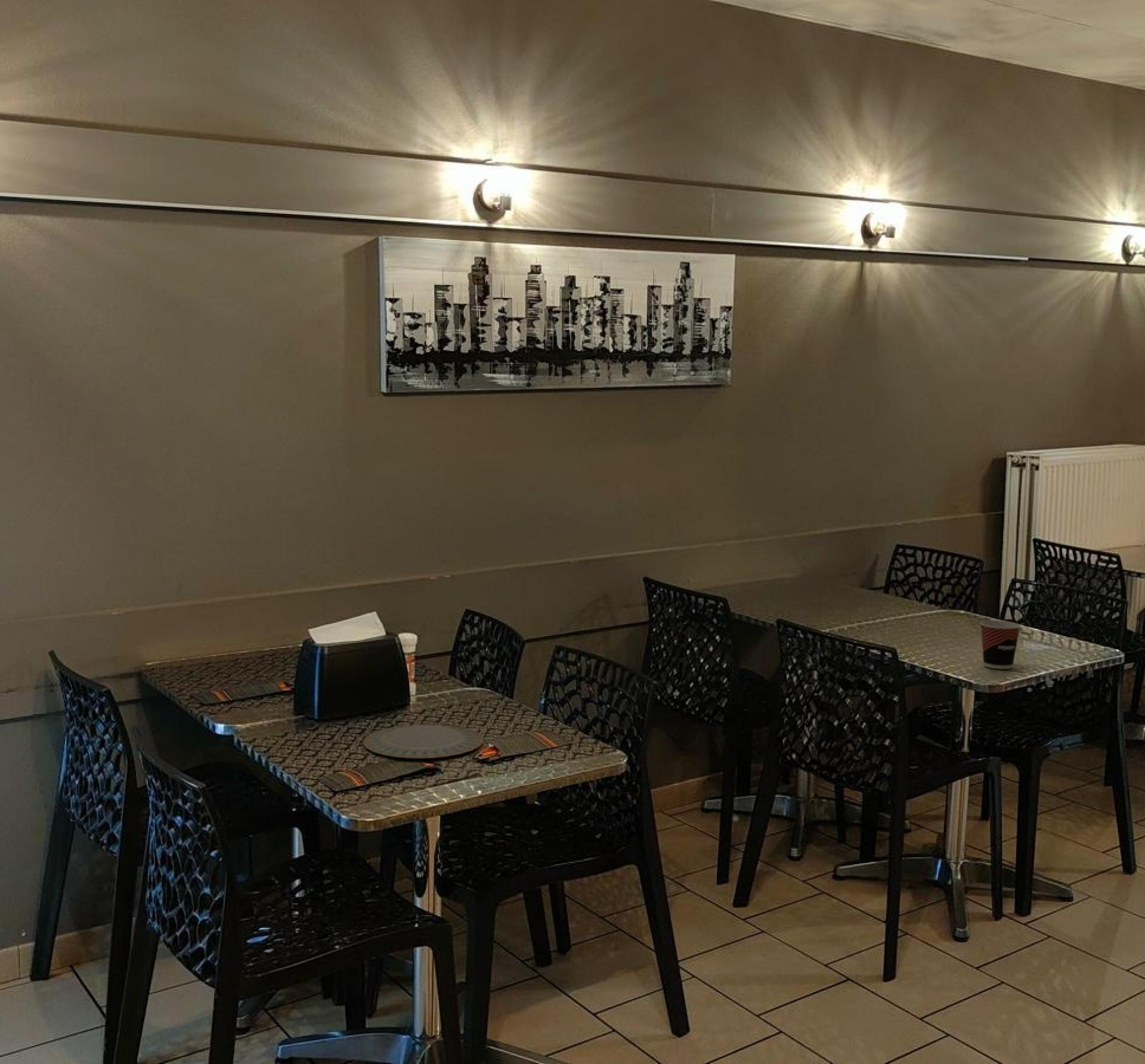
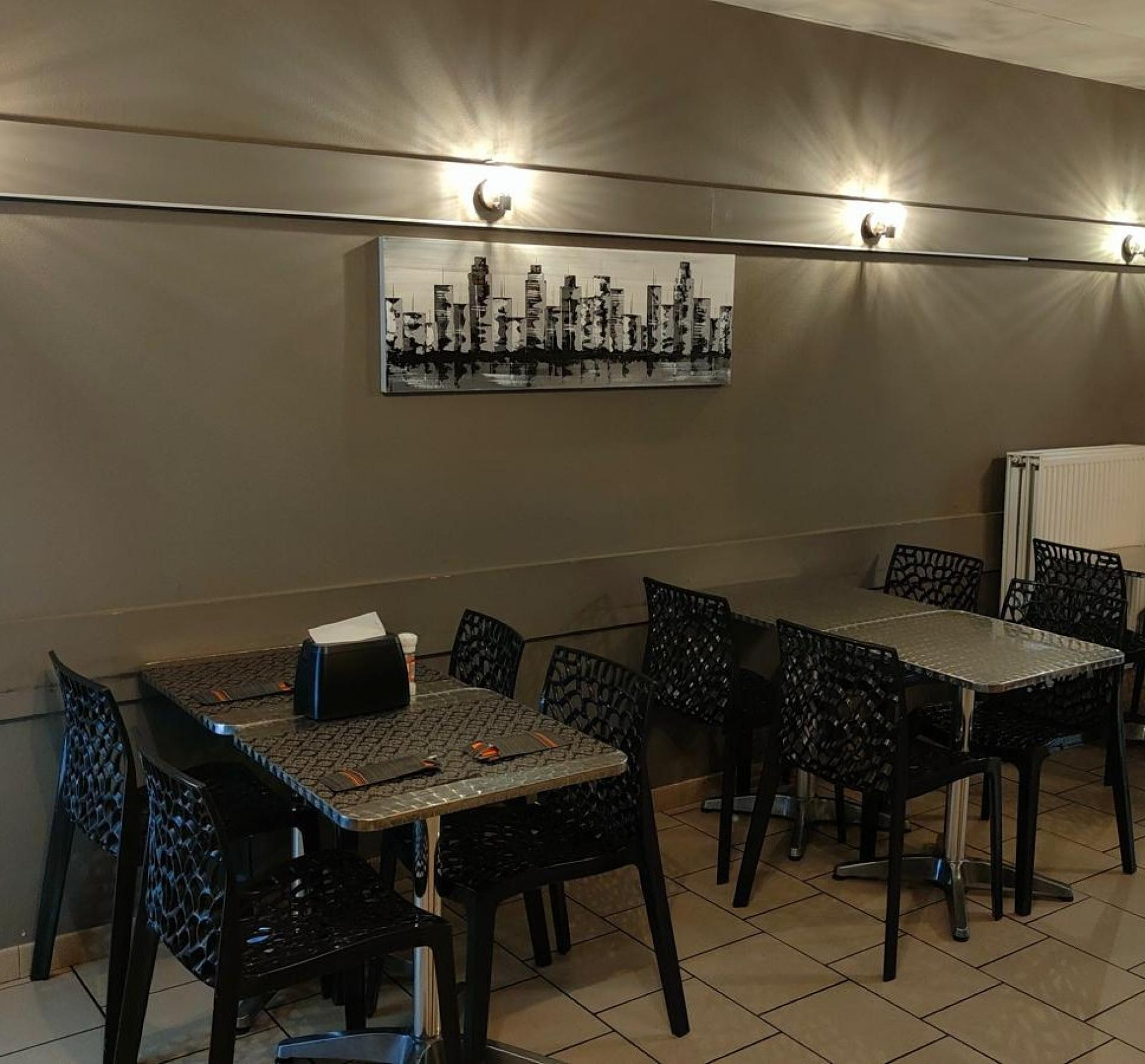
- chinaware (423, 738)
- cup (999, 645)
